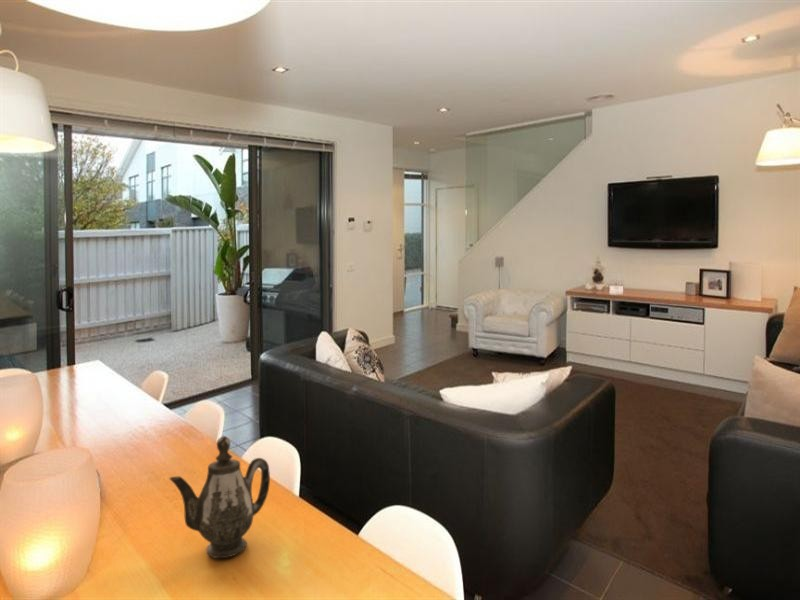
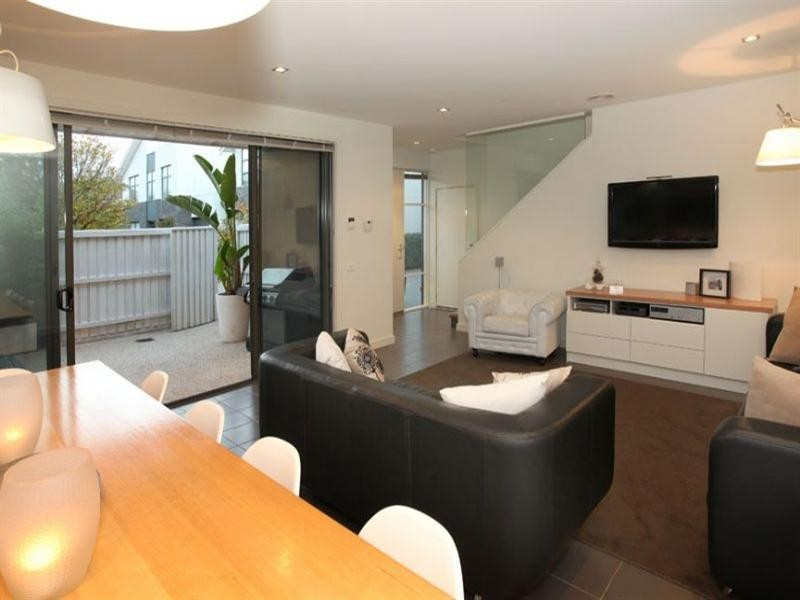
- teapot (222, 493)
